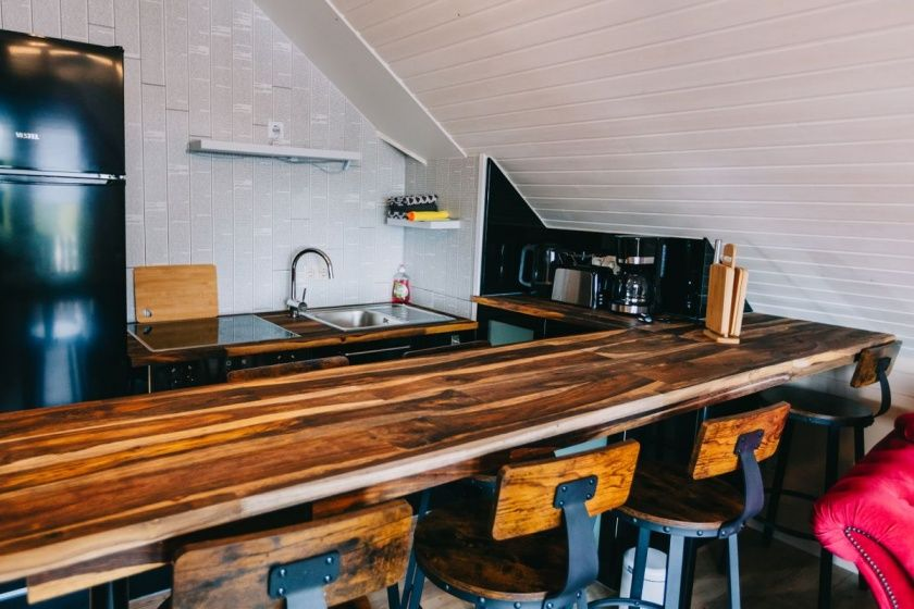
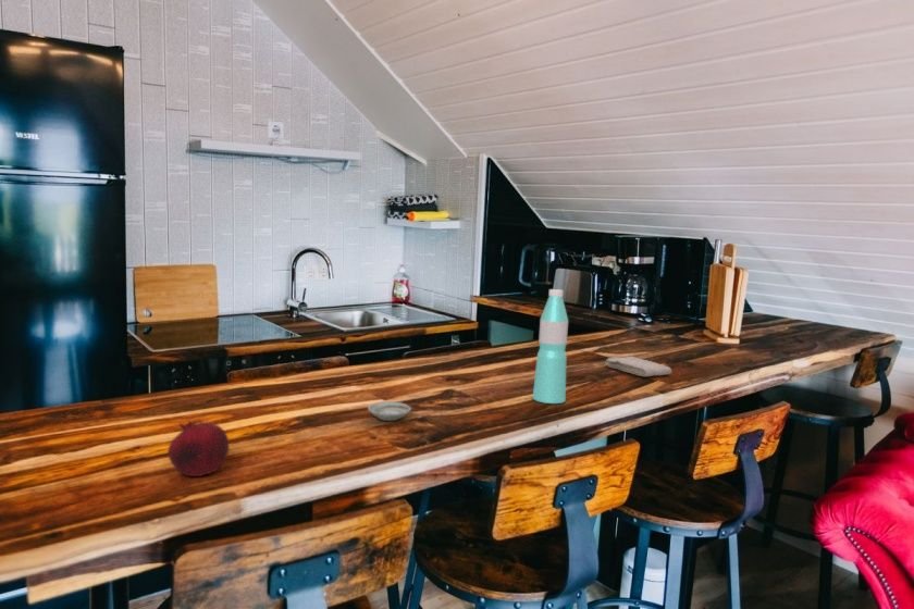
+ fruit (199, 446)
+ saucer (388, 412)
+ washcloth (637, 365)
+ water bottle (552, 345)
